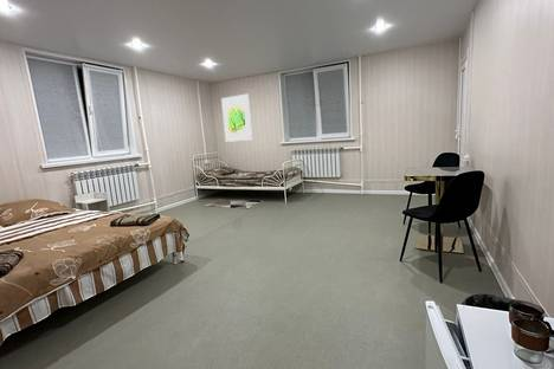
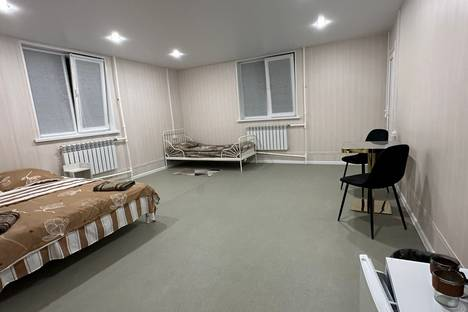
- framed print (236, 118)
